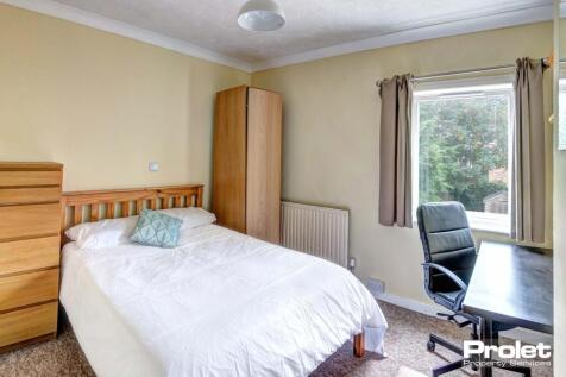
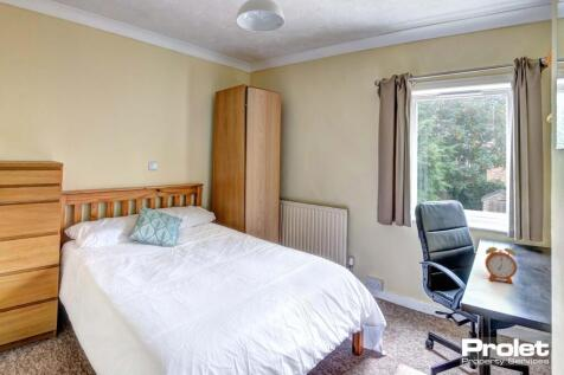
+ alarm clock (500, 260)
